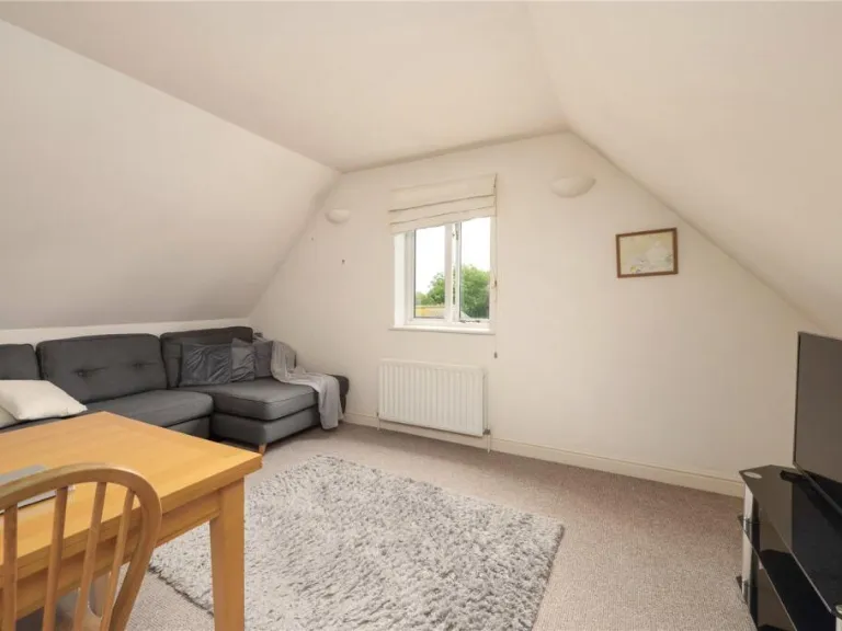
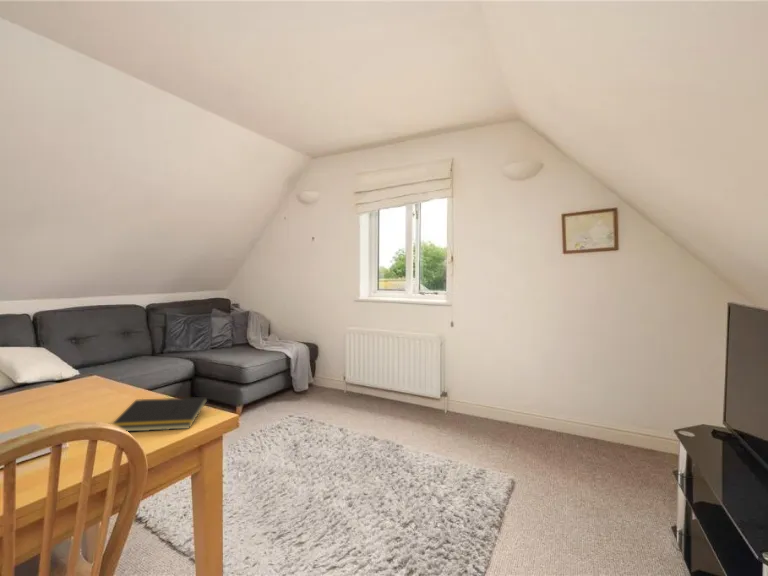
+ notepad (161, 413)
